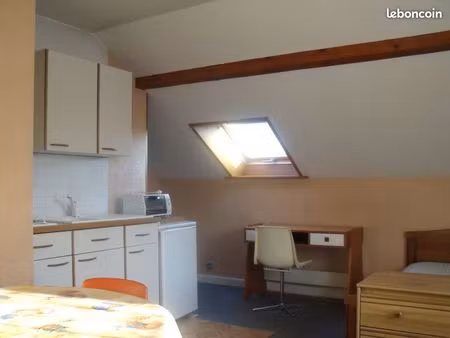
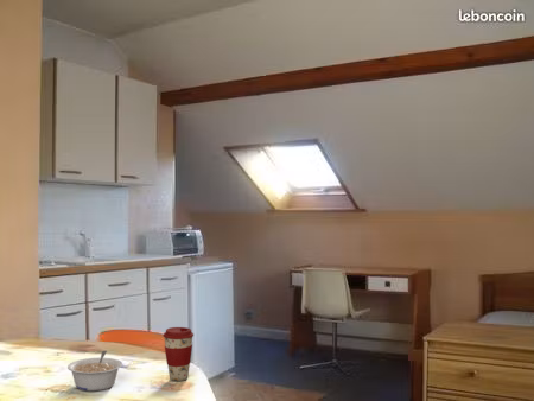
+ legume (94, 371)
+ coffee cup (178, 354)
